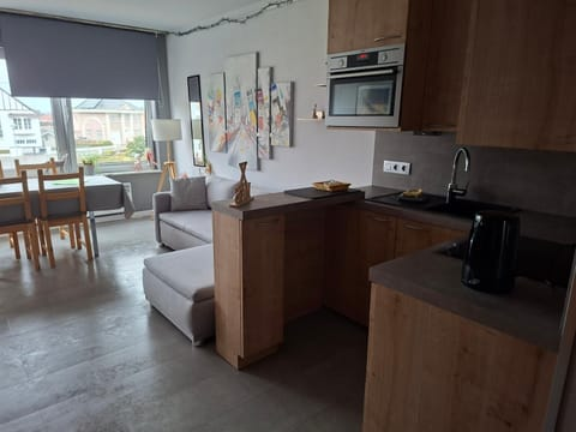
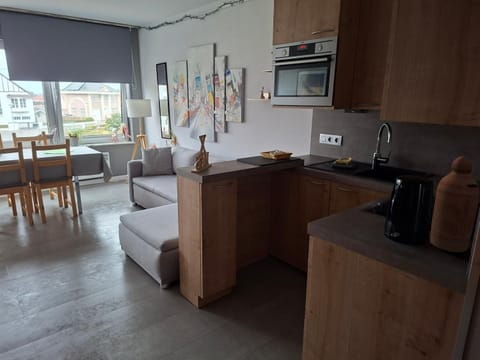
+ bottle (455, 202)
